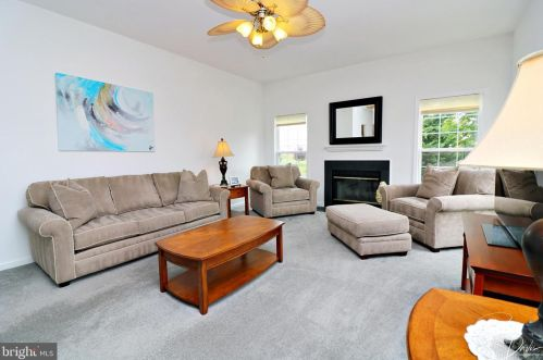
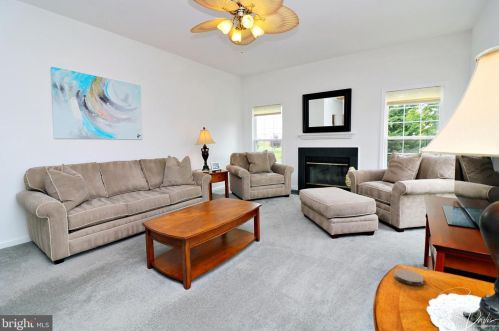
+ coaster (408, 276)
